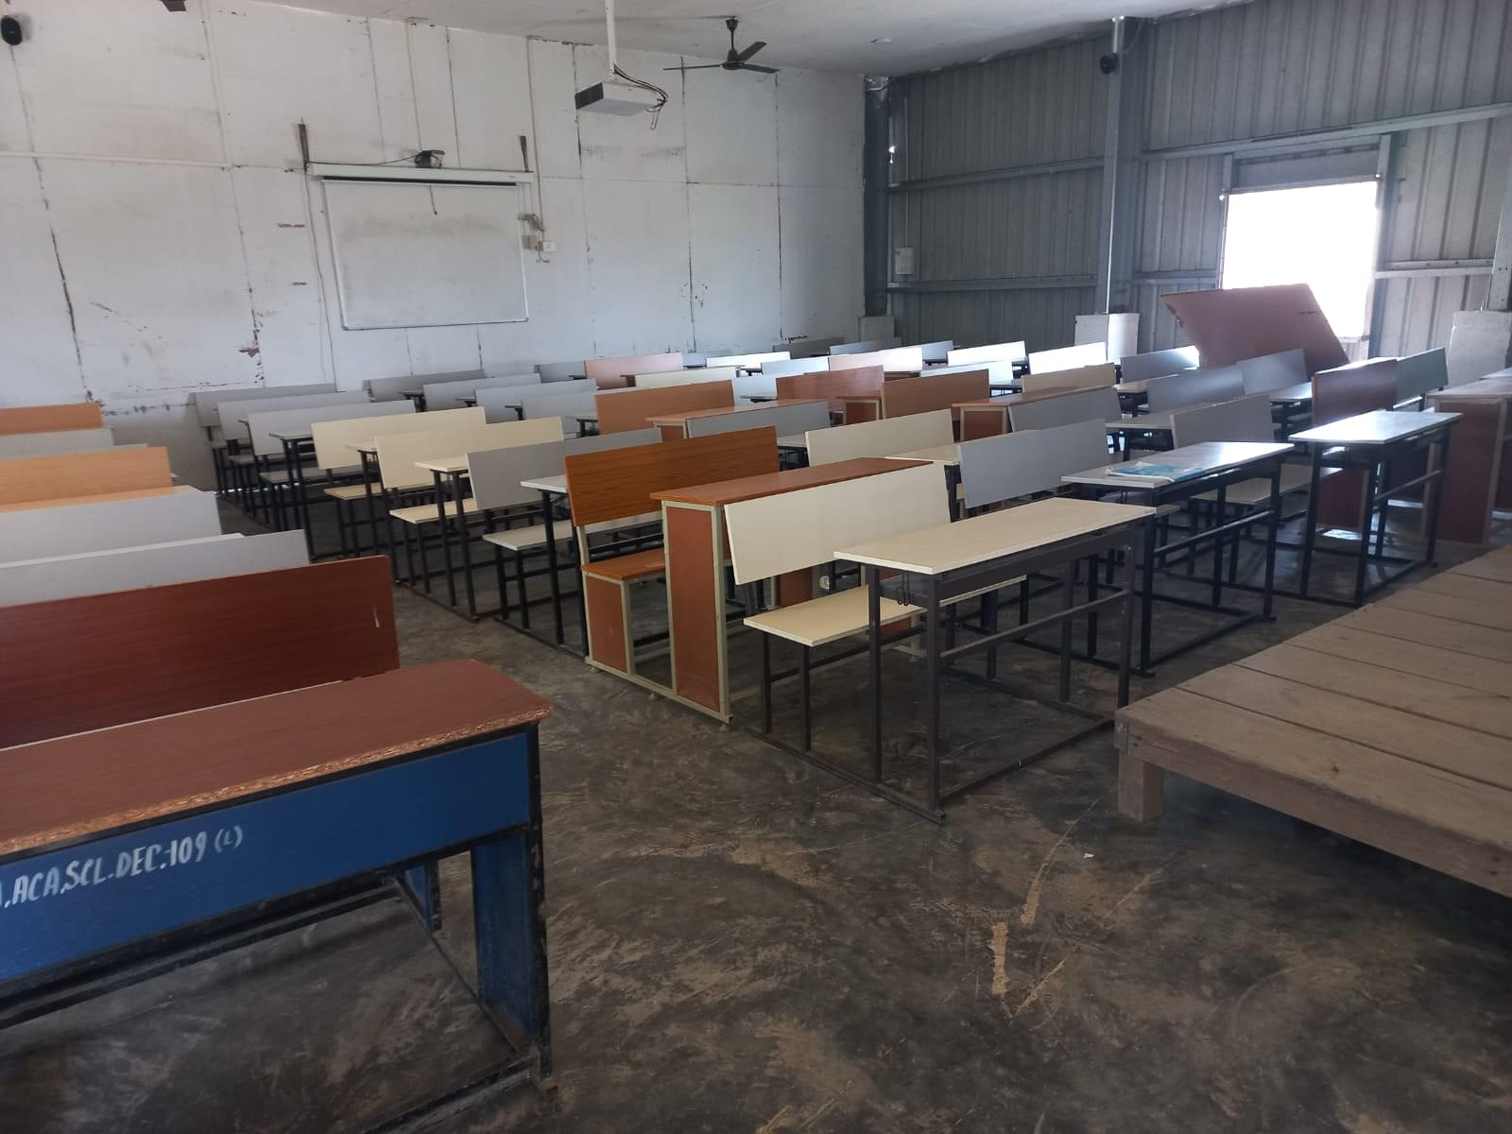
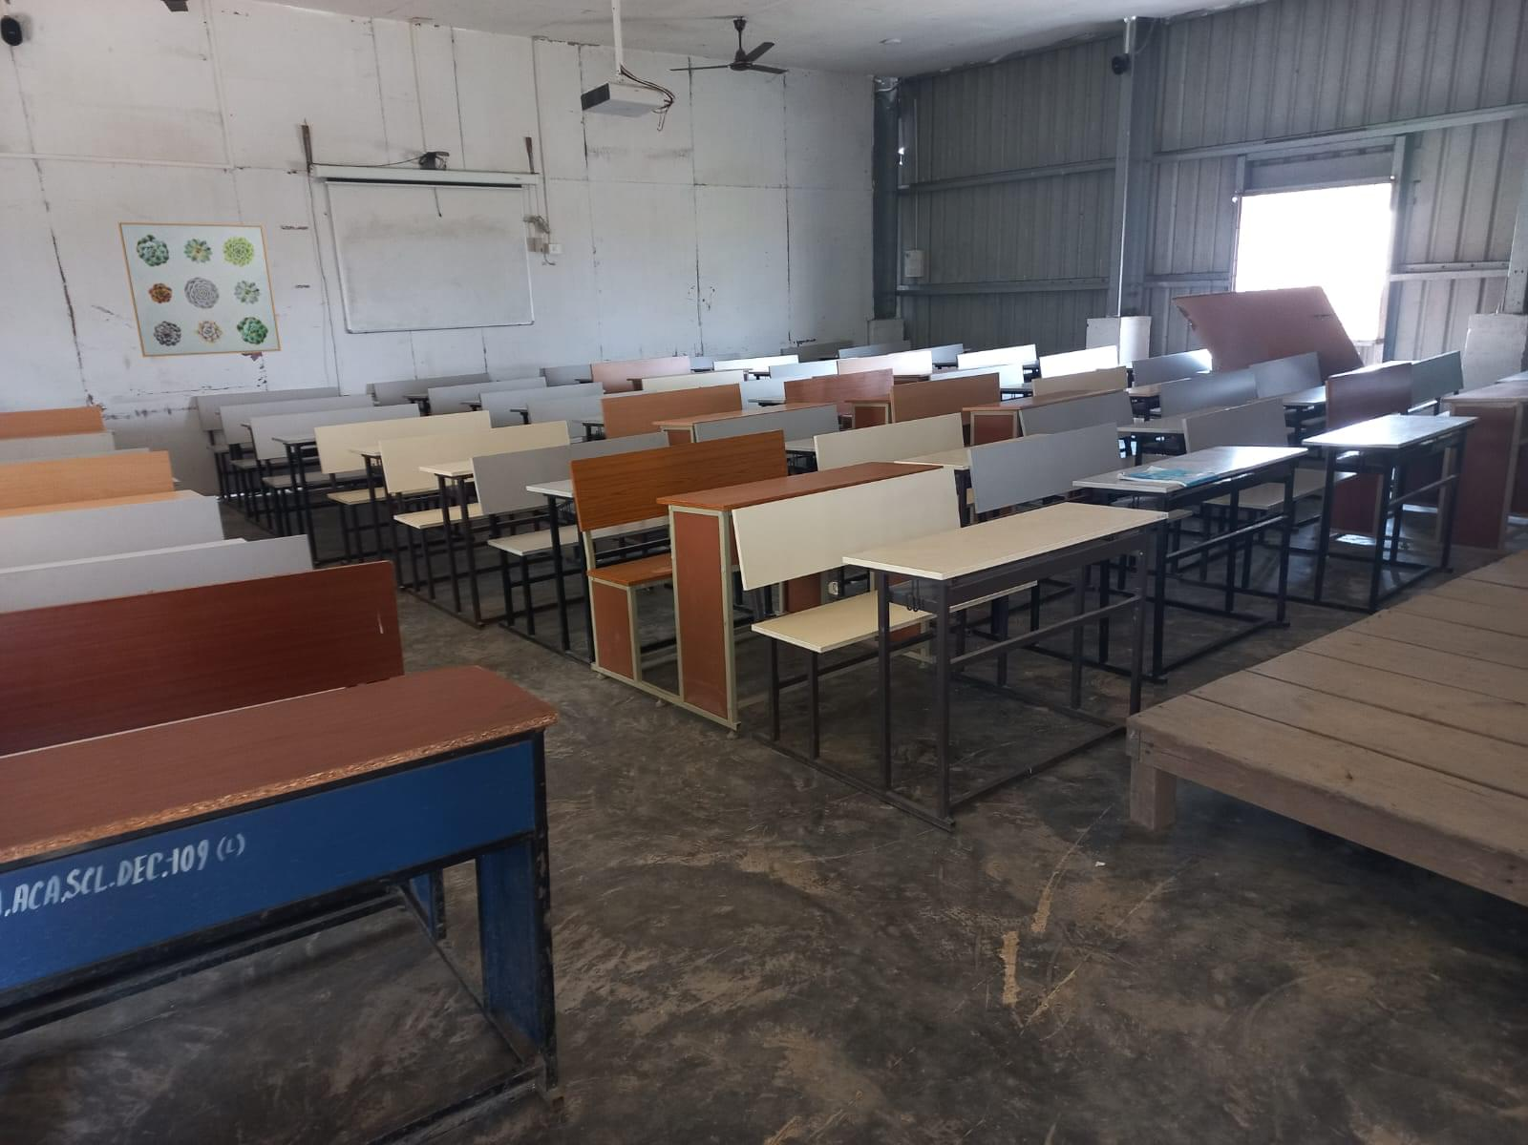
+ wall art (203, 289)
